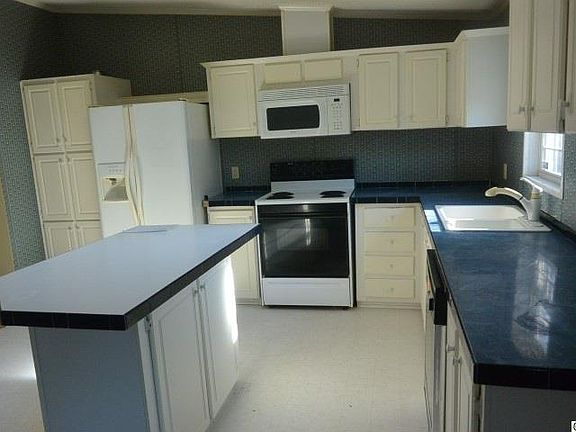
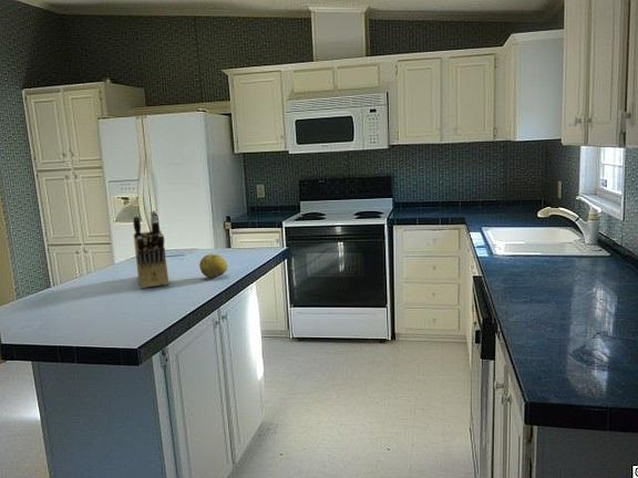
+ fruit (213, 266)
+ knife block (148, 246)
